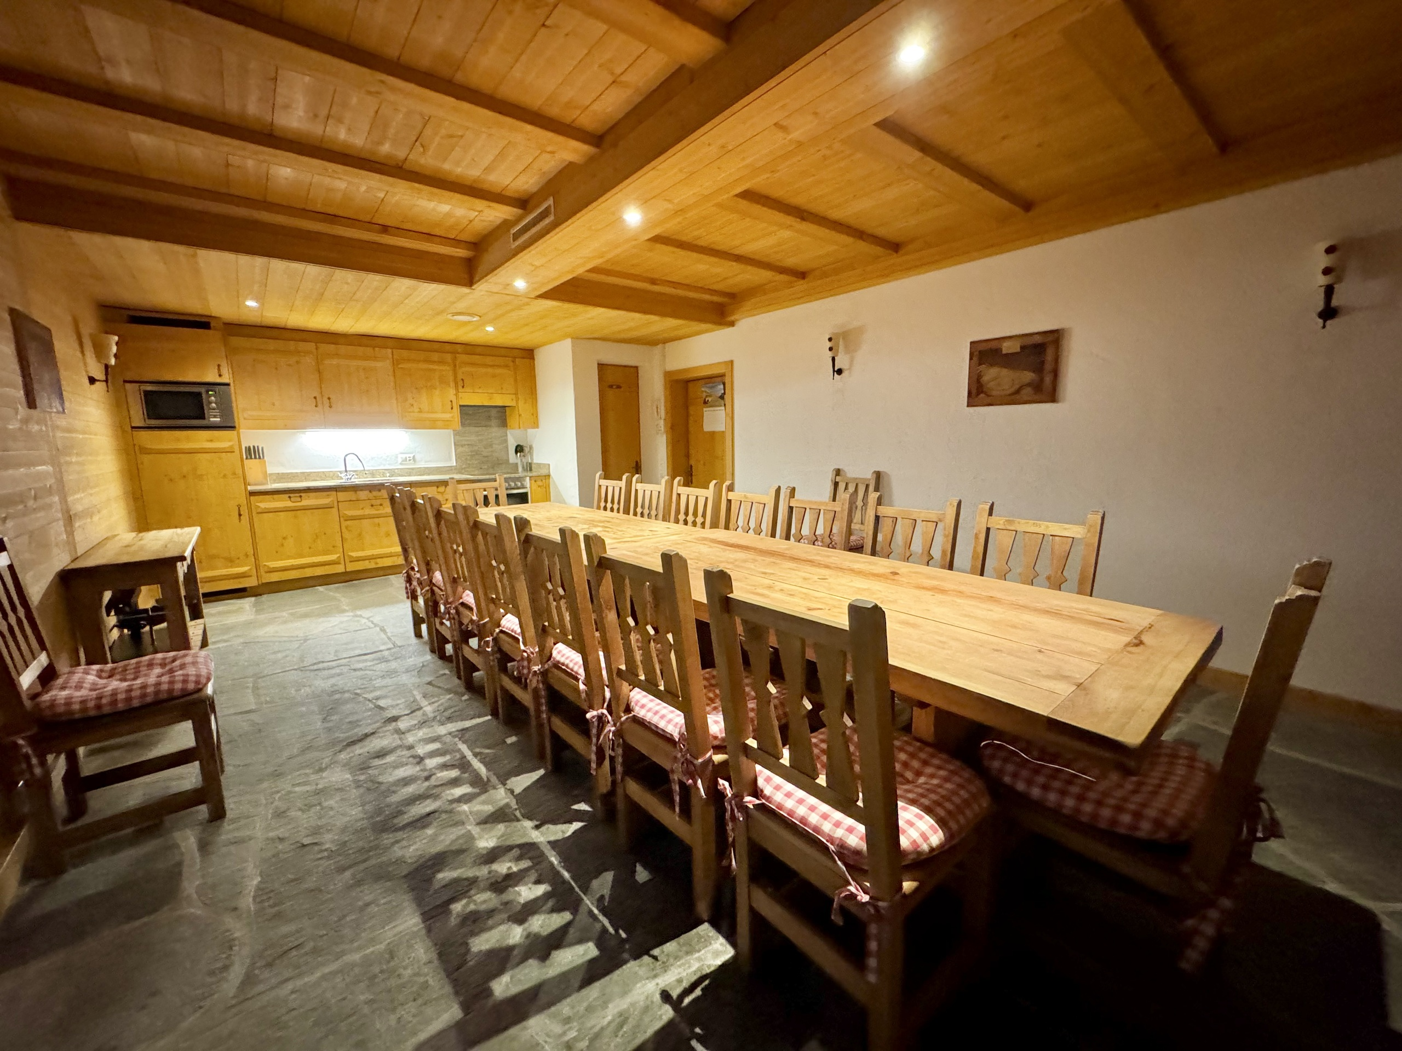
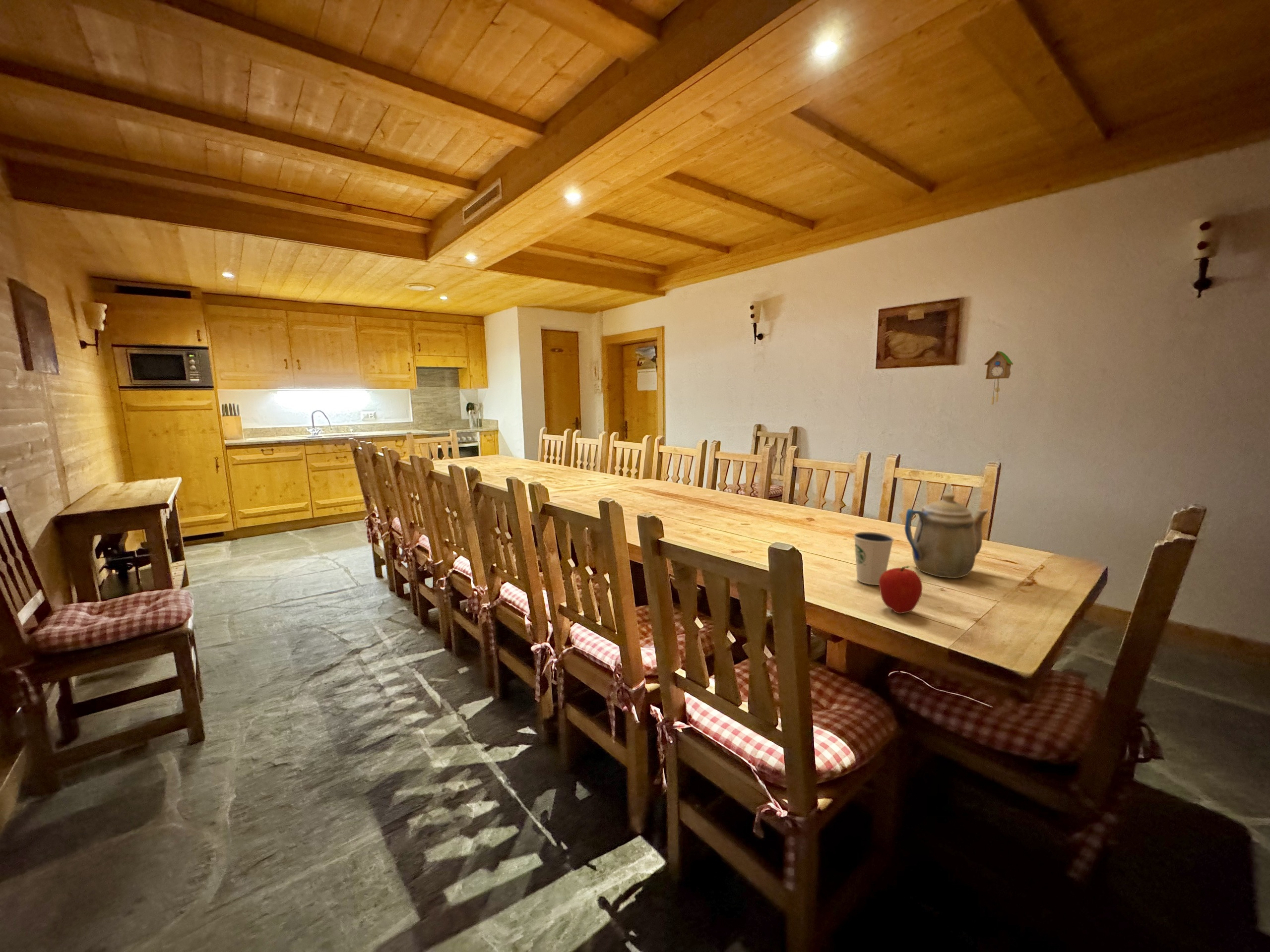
+ cuckoo clock (997, 378)
+ dixie cup (872, 559)
+ fruit (900, 587)
+ teapot (944, 533)
